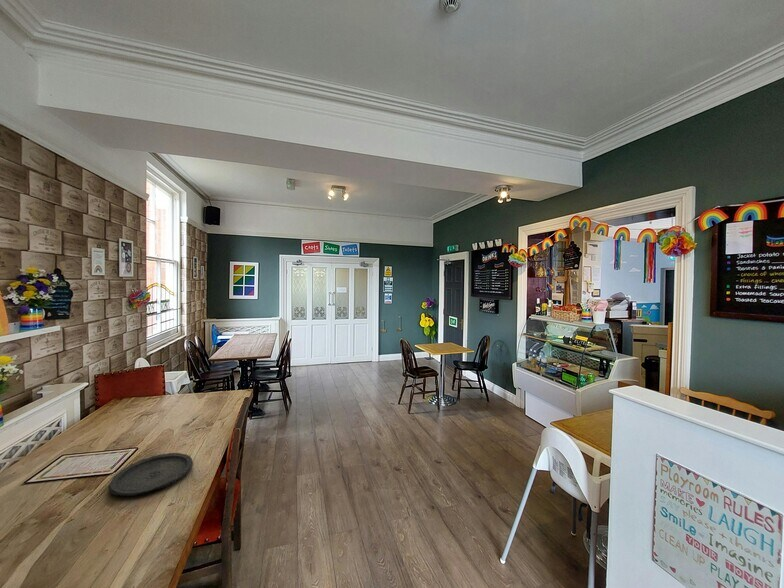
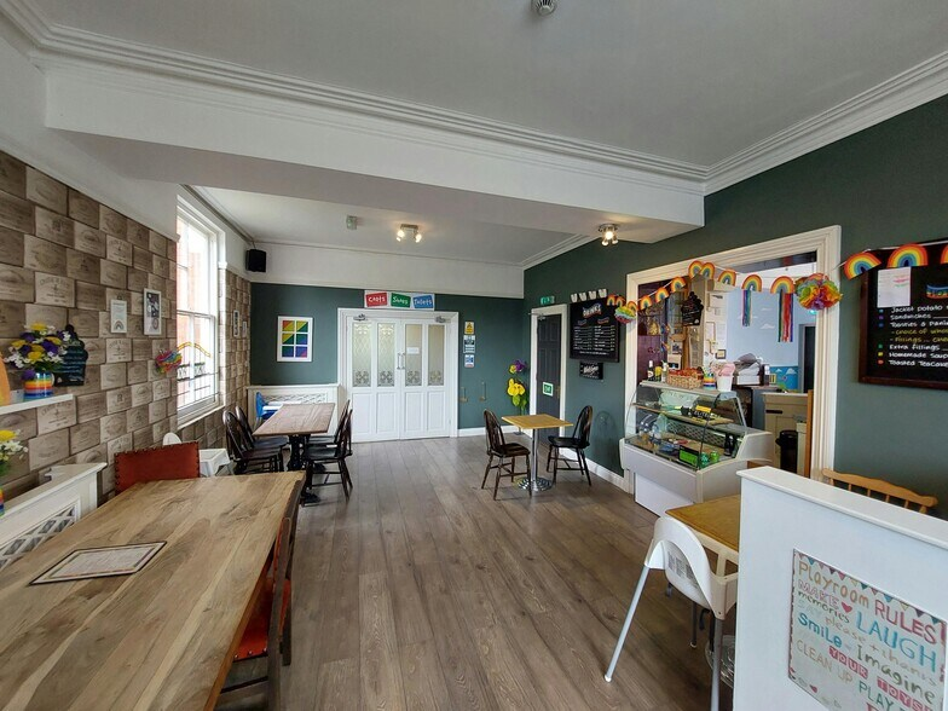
- plate (153, 473)
